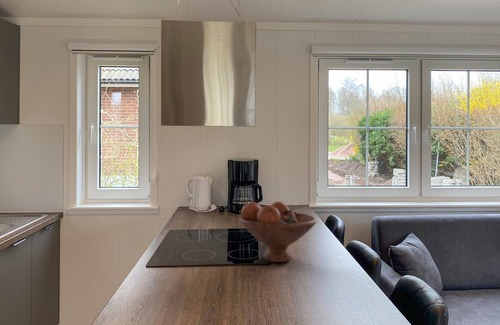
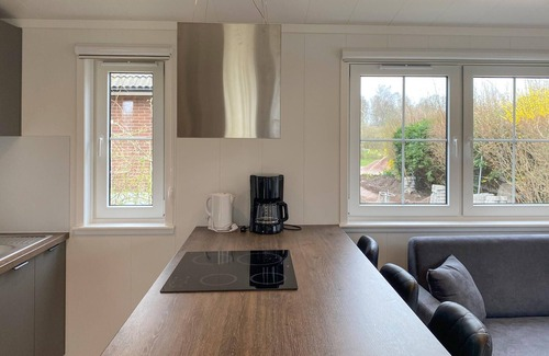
- fruit bowl (277, 230)
